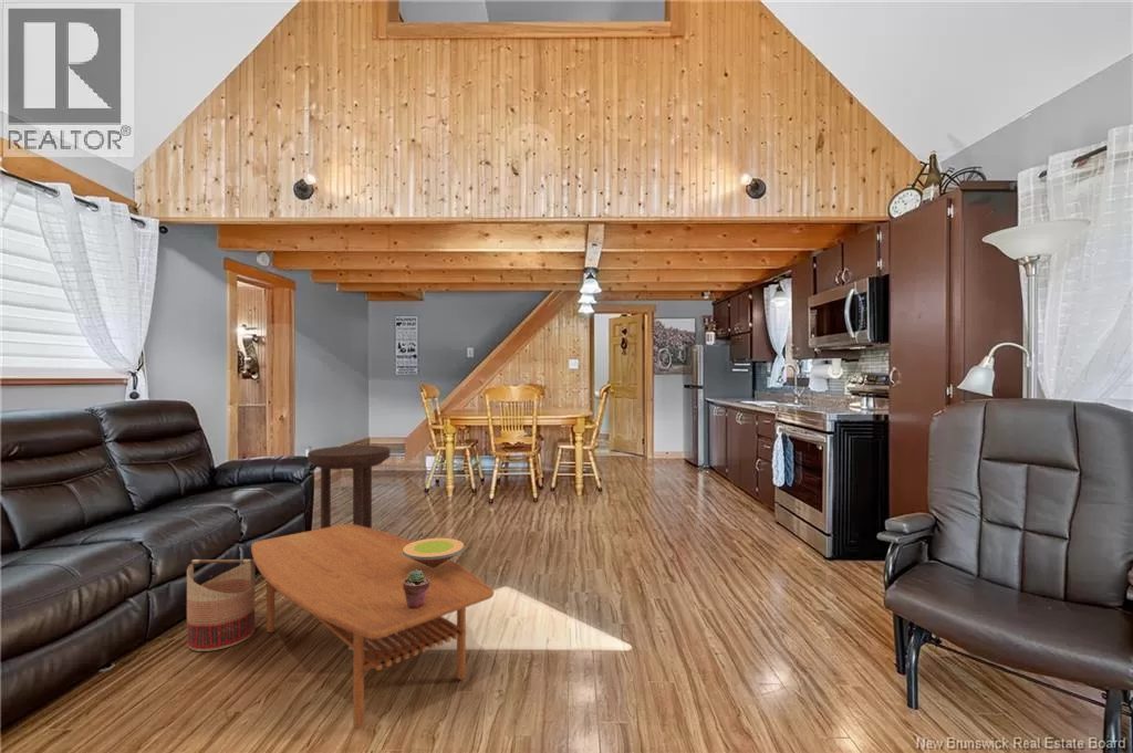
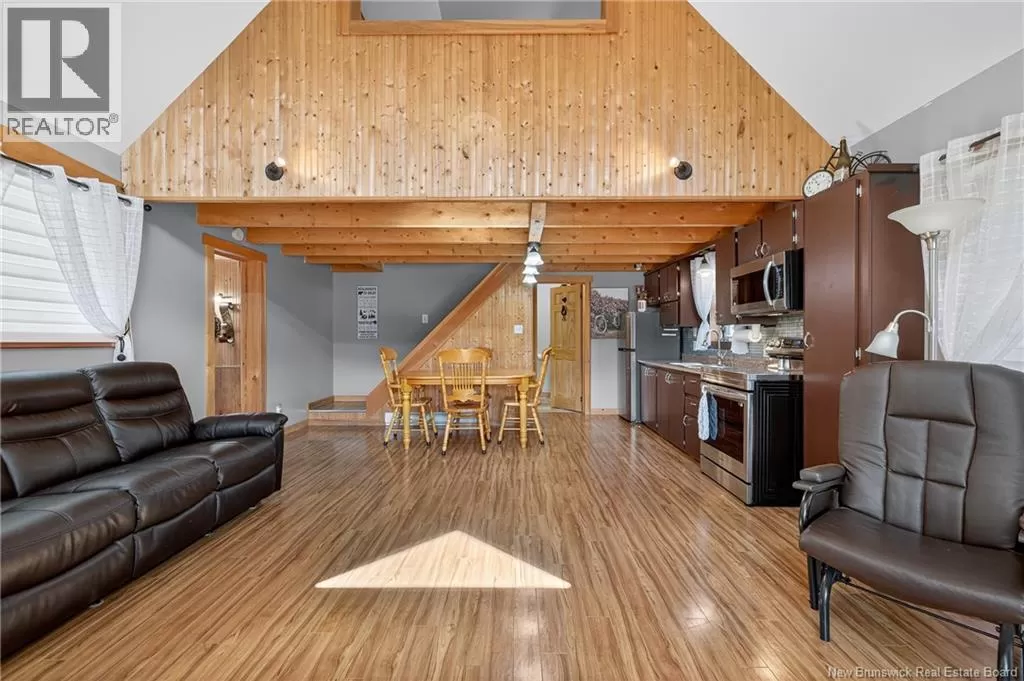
- basket (221, 598)
- coffee table (357, 608)
- potted succulent (416, 587)
- decorative bowl (434, 556)
- side table (353, 505)
